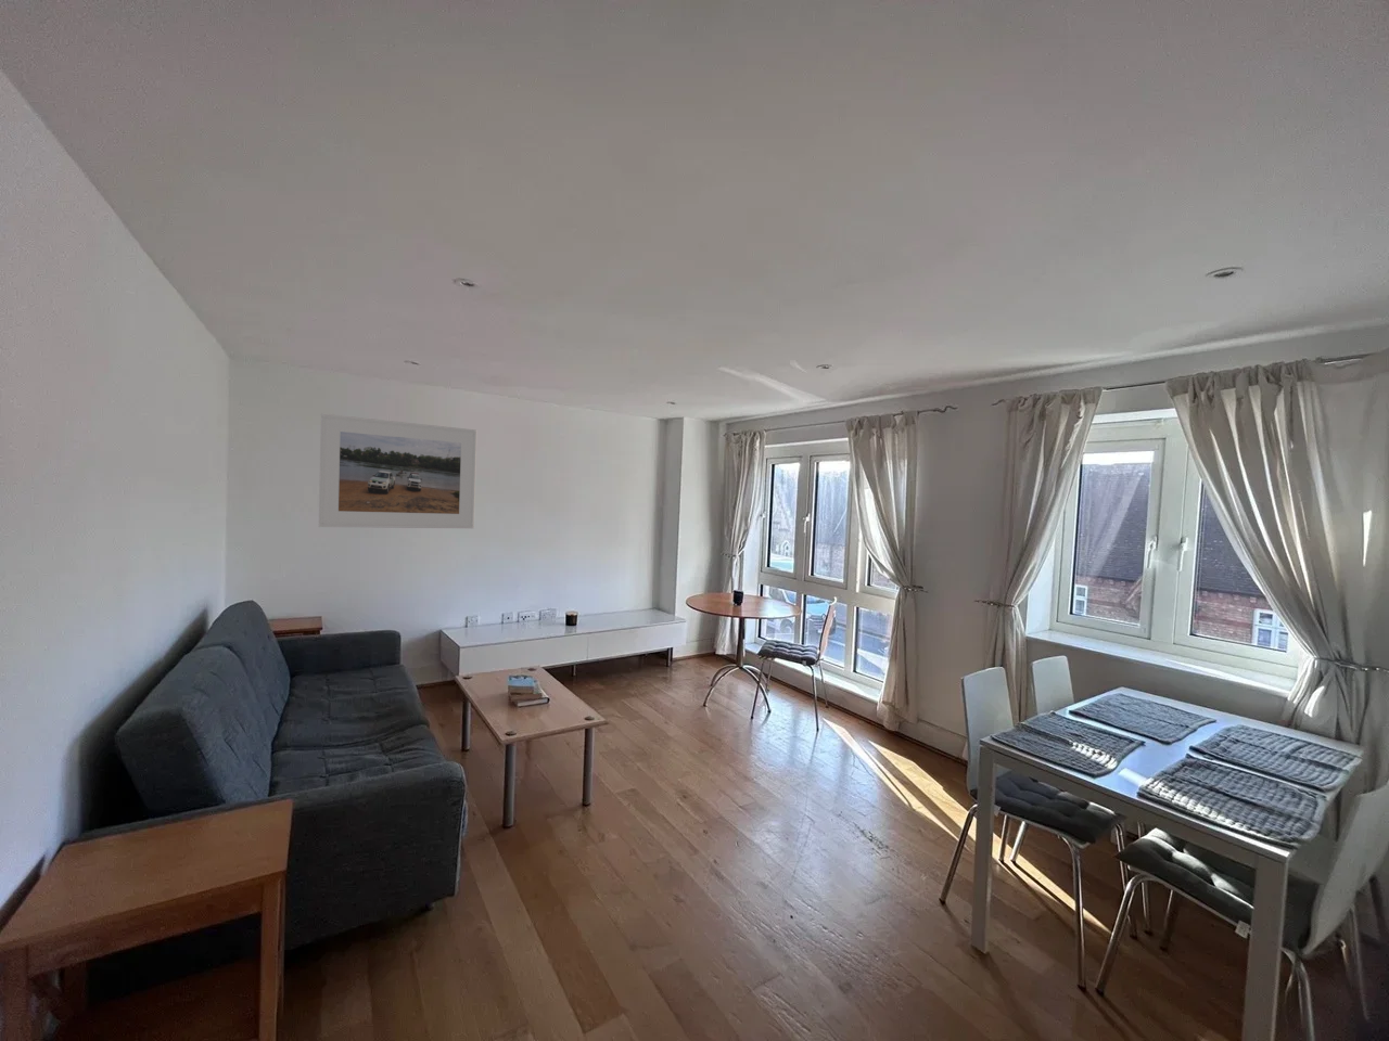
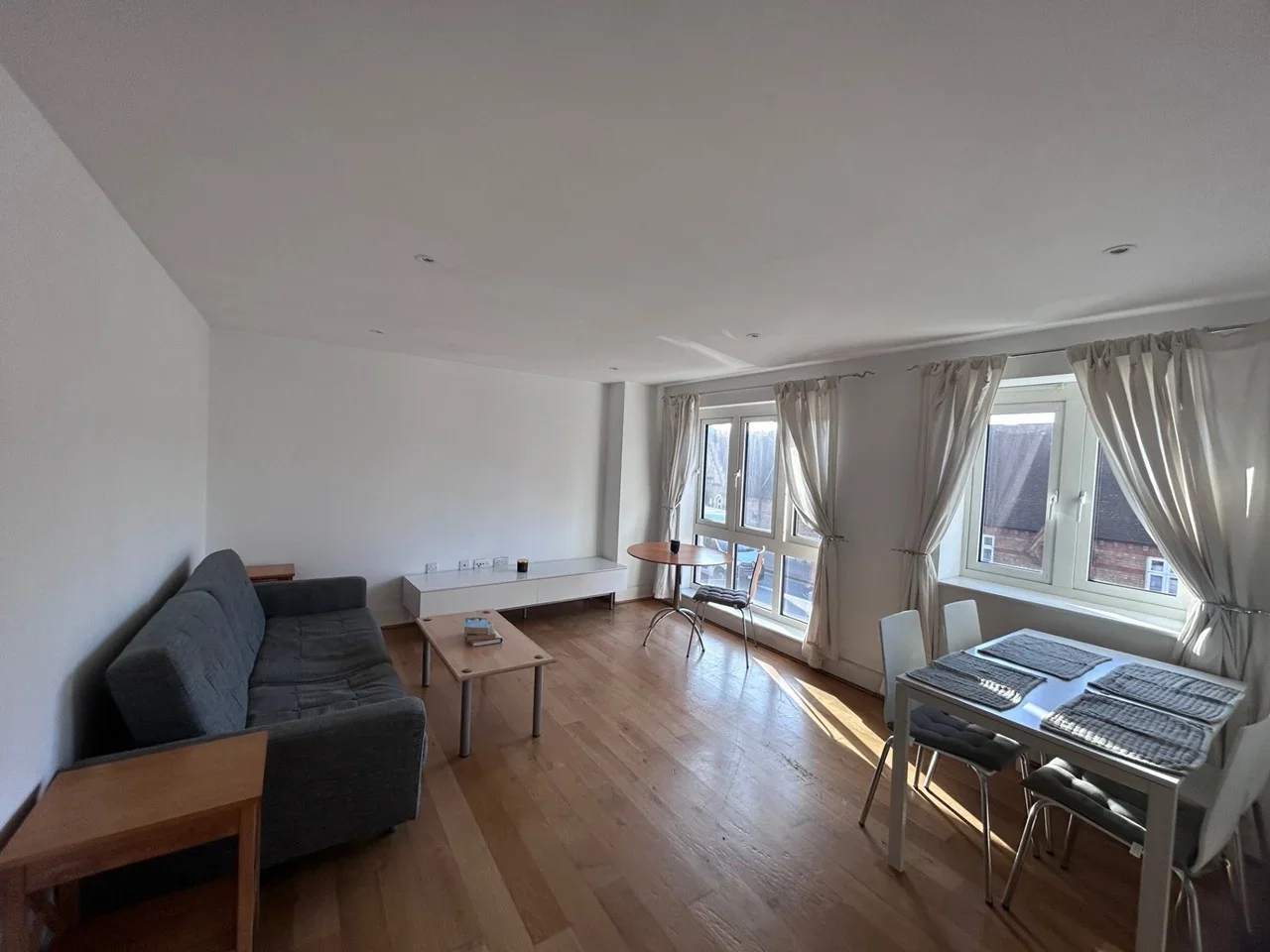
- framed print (402, 475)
